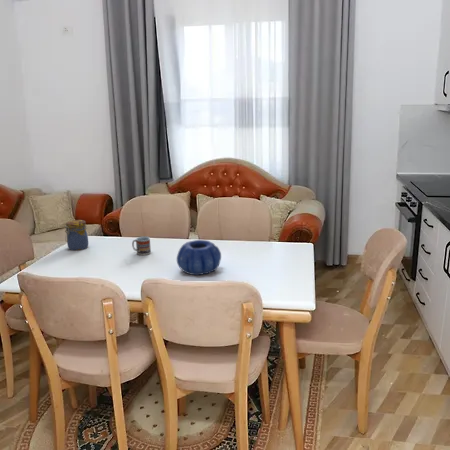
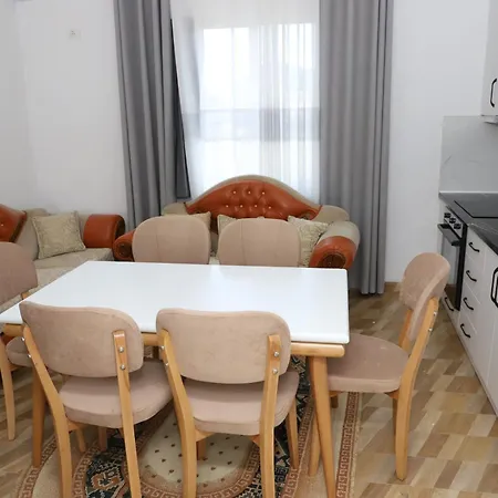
- cup (140, 245)
- jar (76, 234)
- decorative bowl (198, 256)
